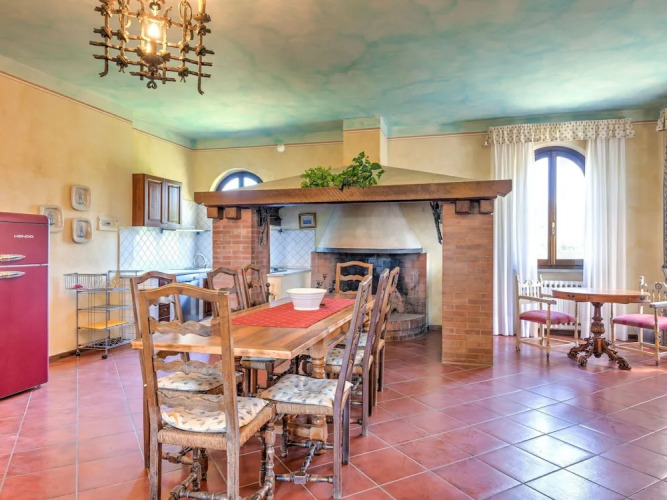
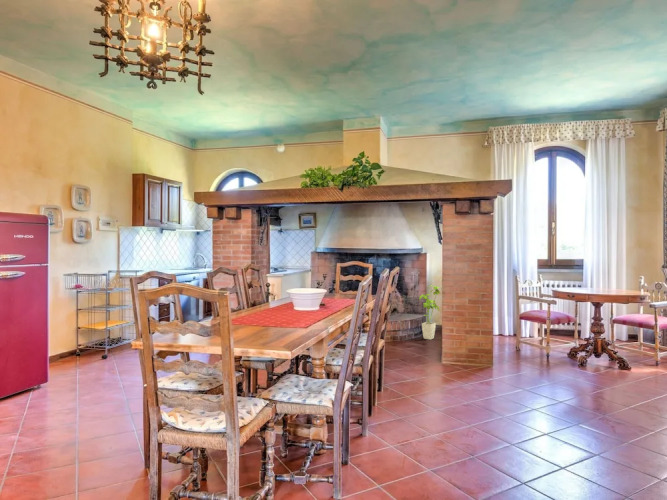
+ house plant (432, 311)
